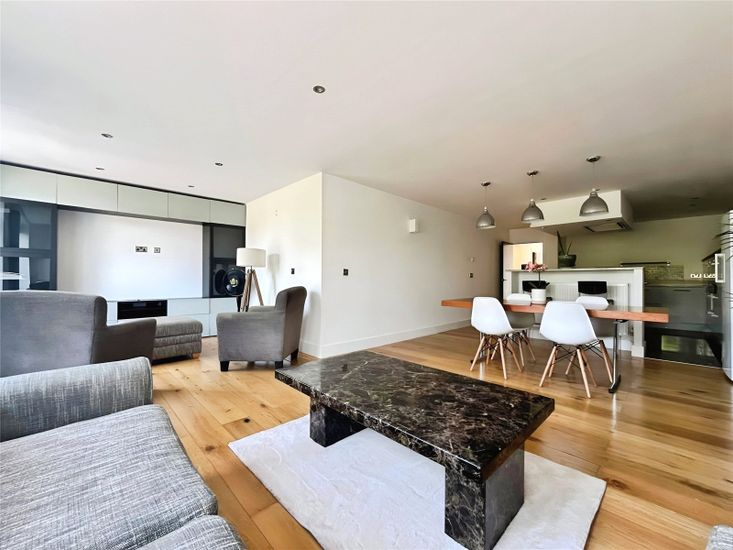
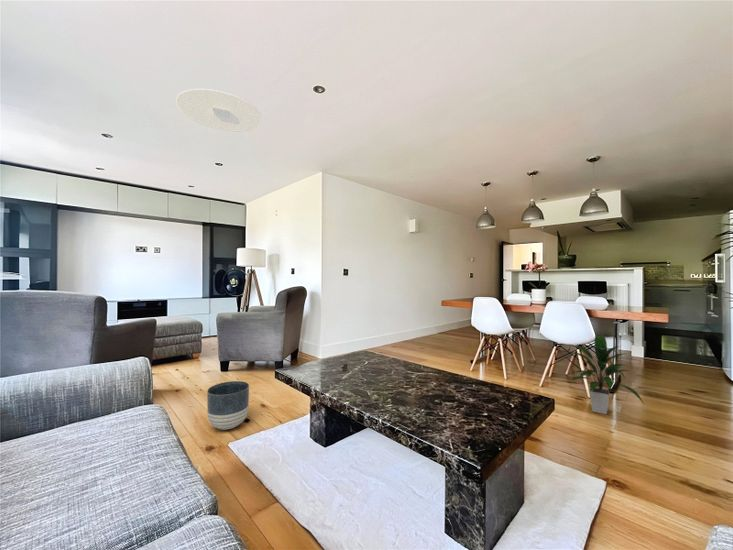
+ planter (228, 406)
+ ceiling light (221, 109)
+ indoor plant (601, 374)
